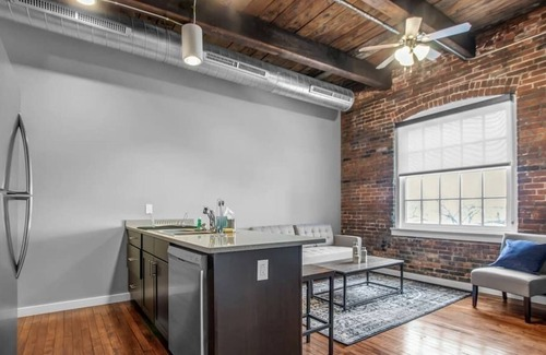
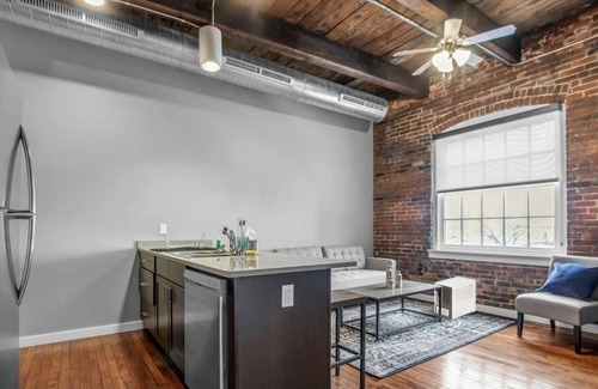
+ air purifier (456, 297)
